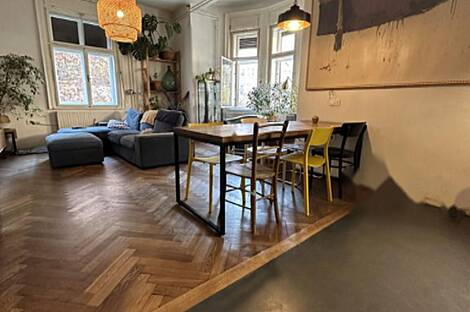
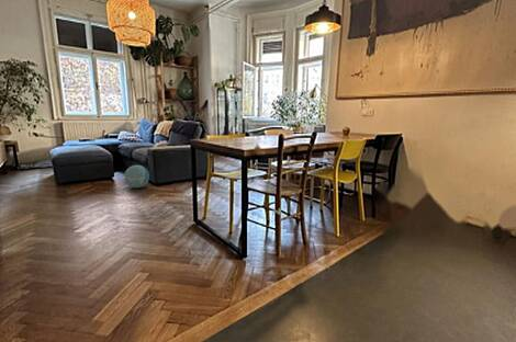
+ decorative ball (136, 176)
